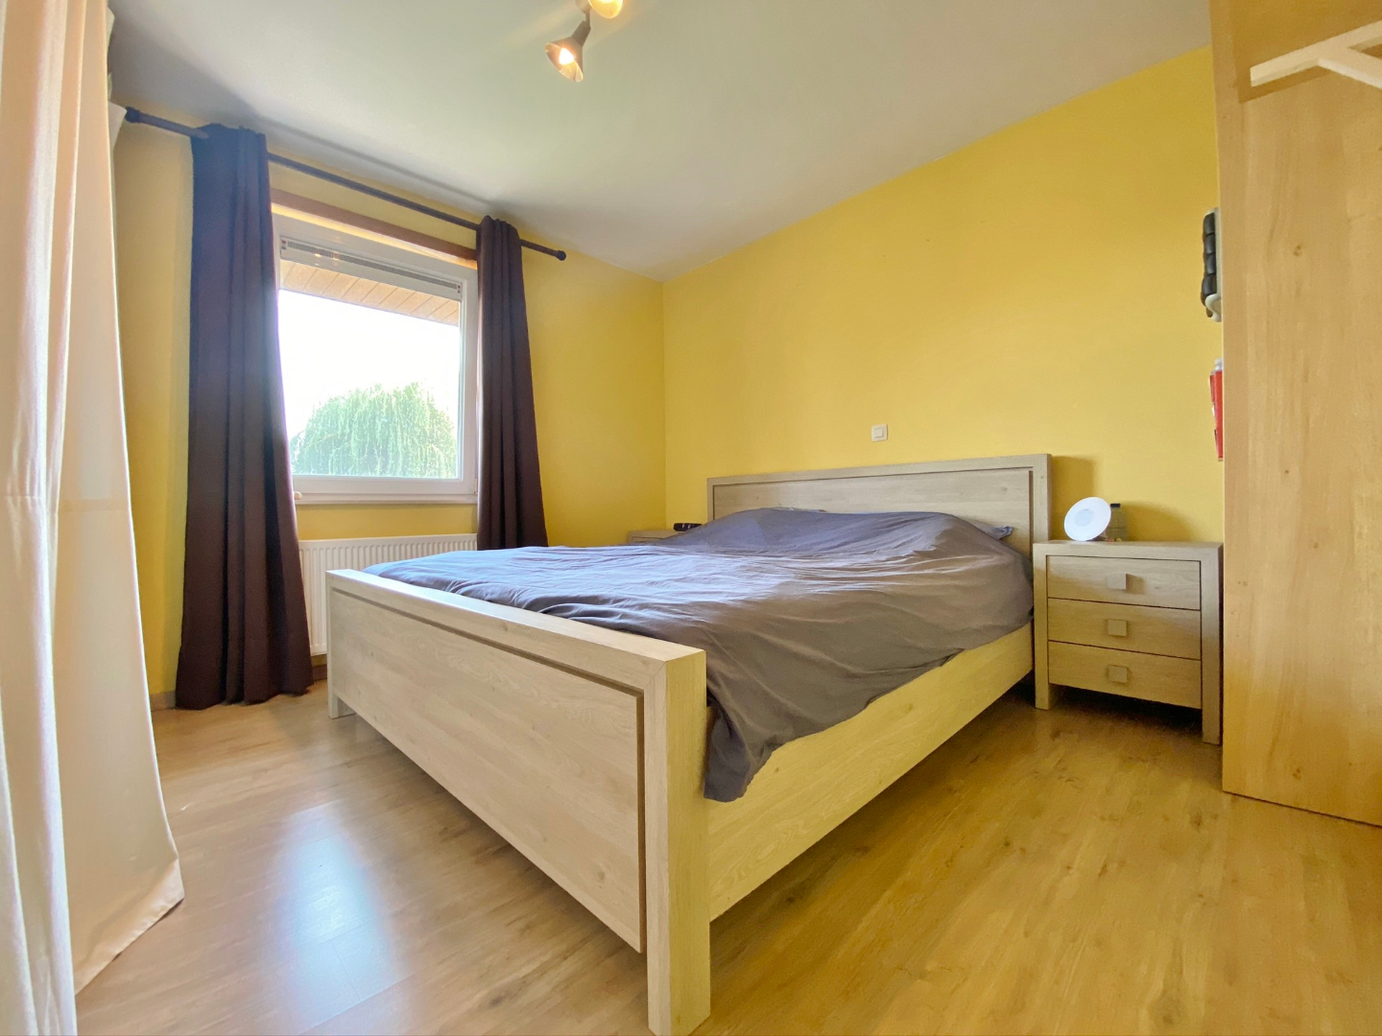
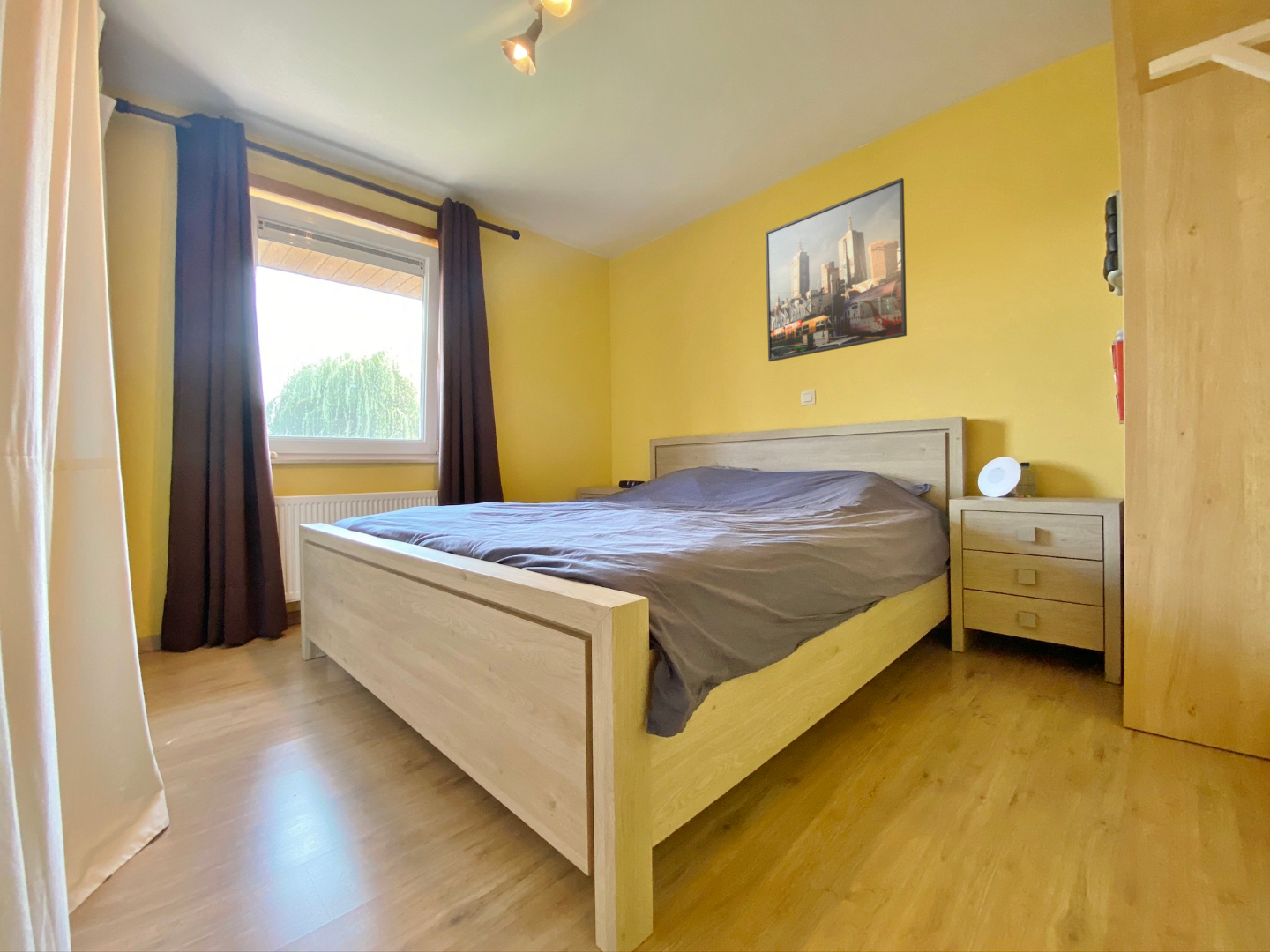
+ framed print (829, 279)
